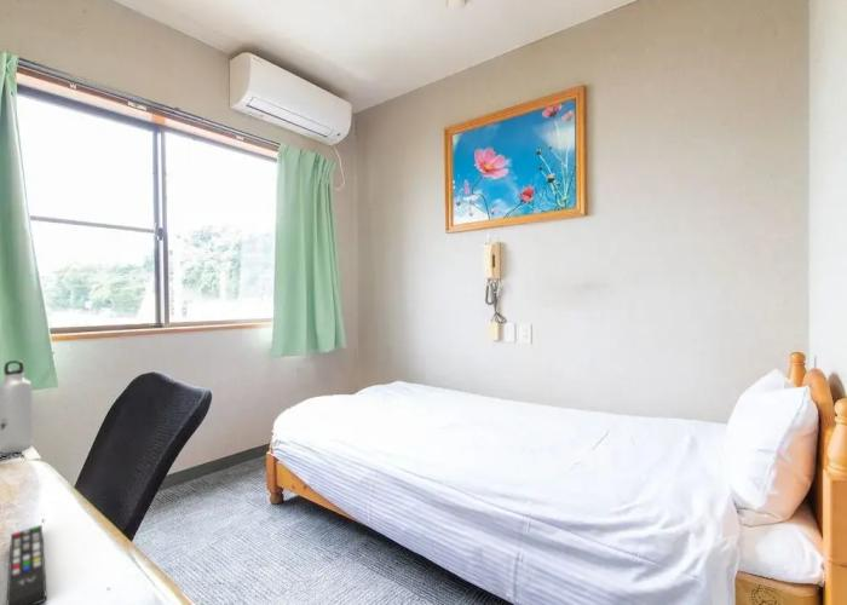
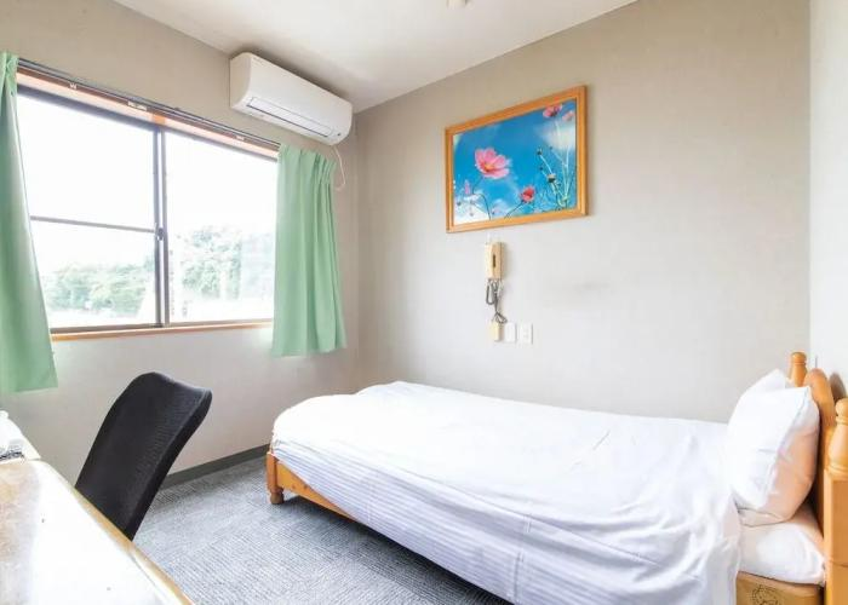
- water bottle (15, 404)
- remote control (27, 563)
